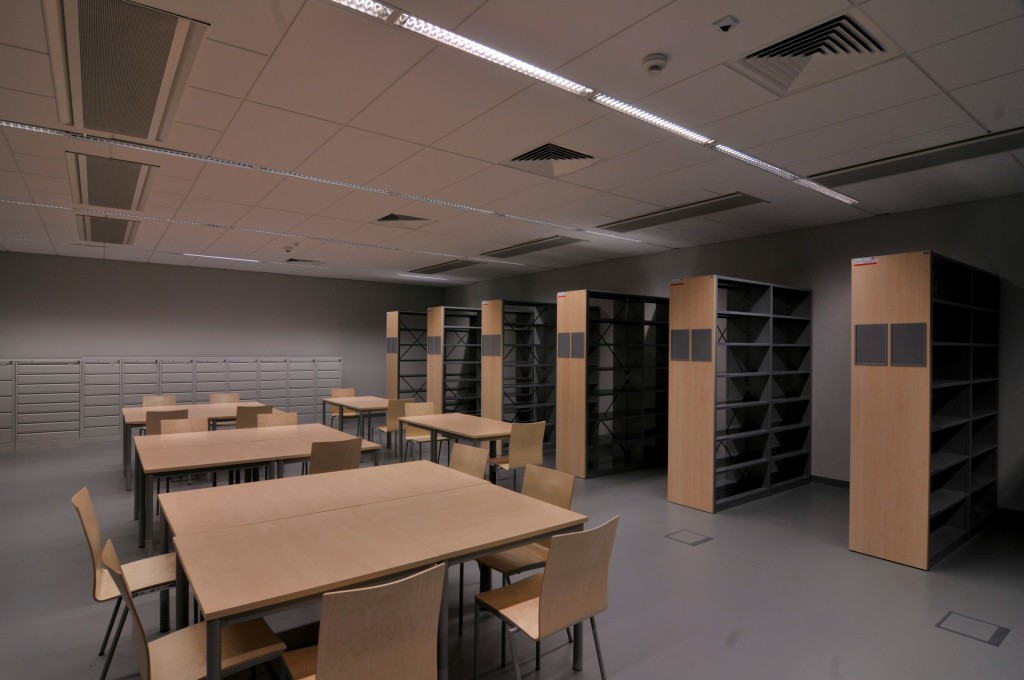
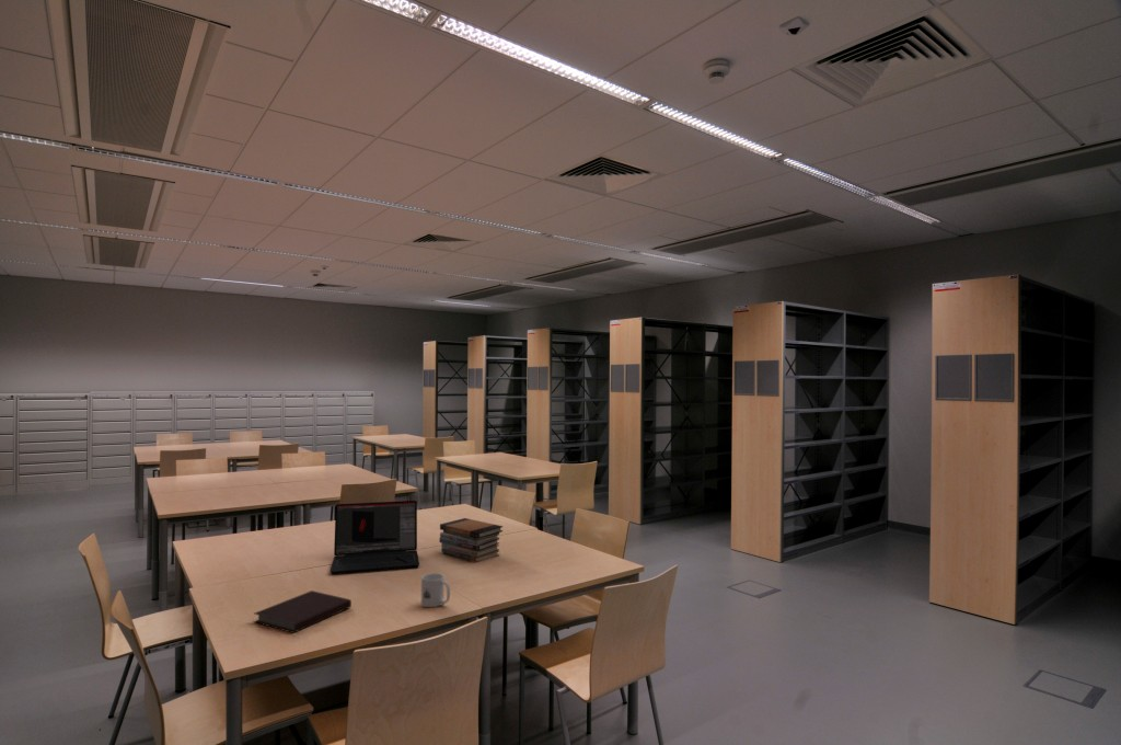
+ laptop (375, 535)
+ book stack (470, 539)
+ mug (436, 591)
+ notebook (303, 610)
